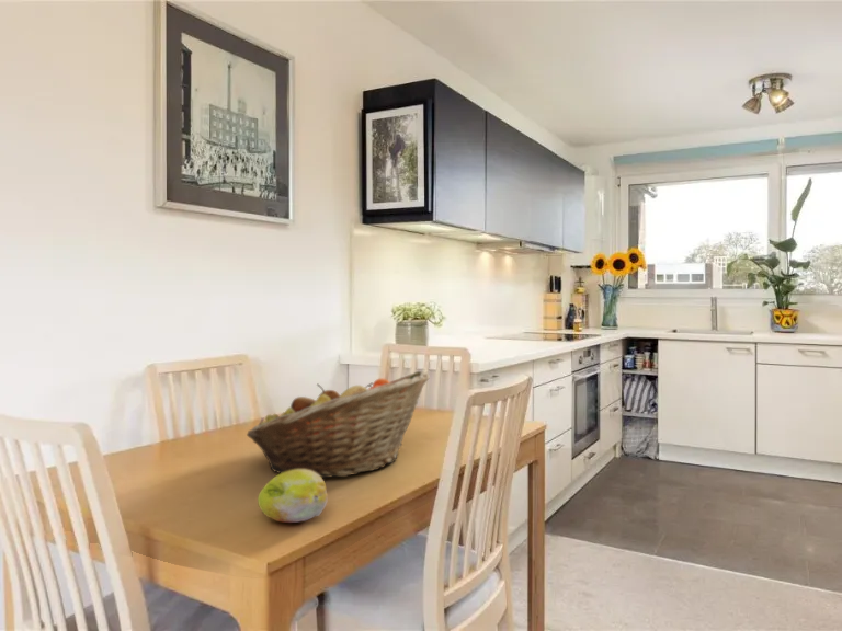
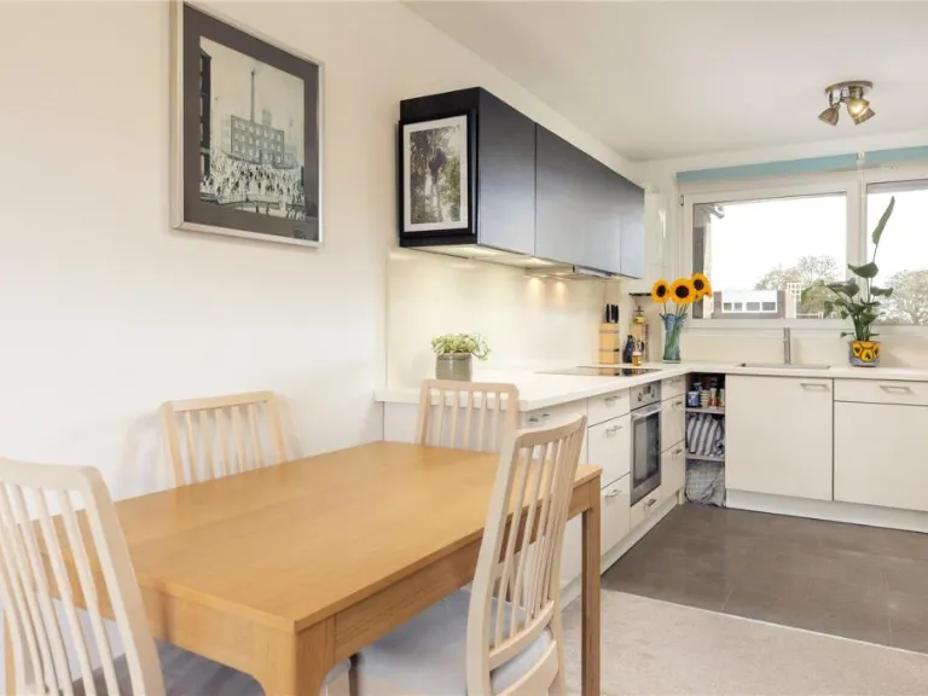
- fruit (292, 495)
- fruit basket (344, 416)
